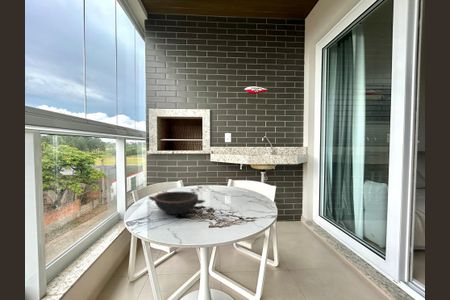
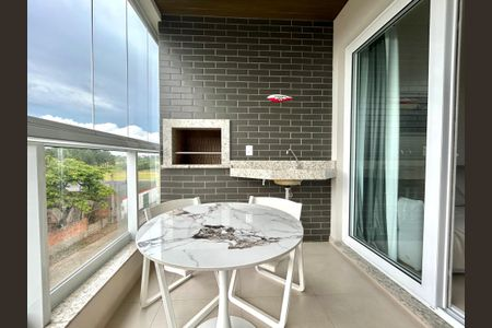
- bowl (176, 203)
